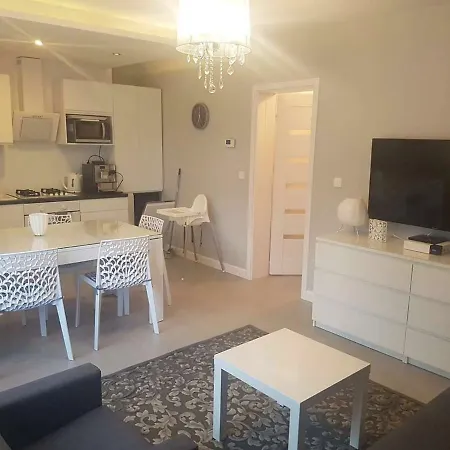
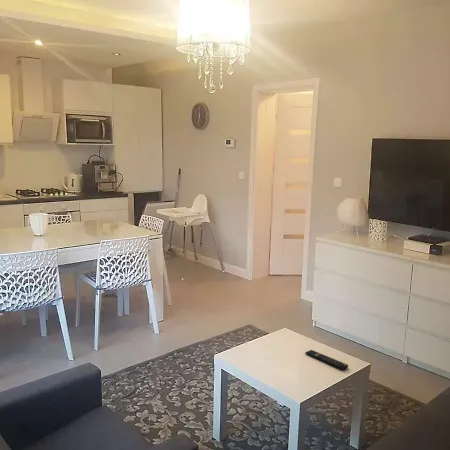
+ remote control (326, 359)
